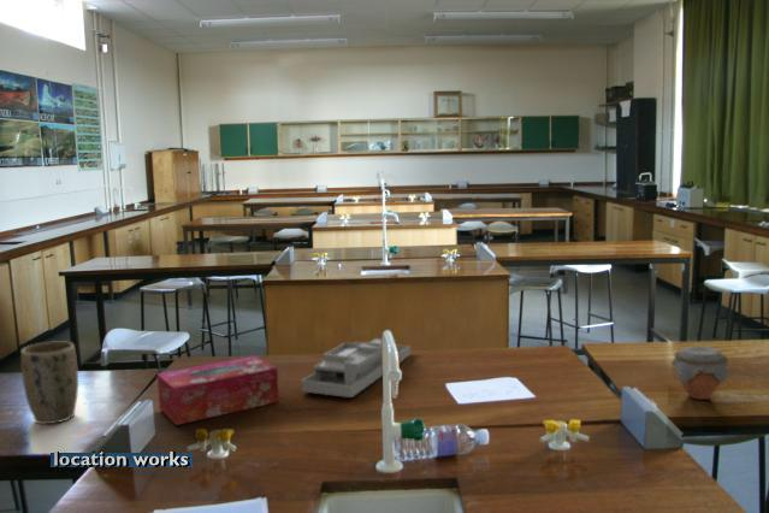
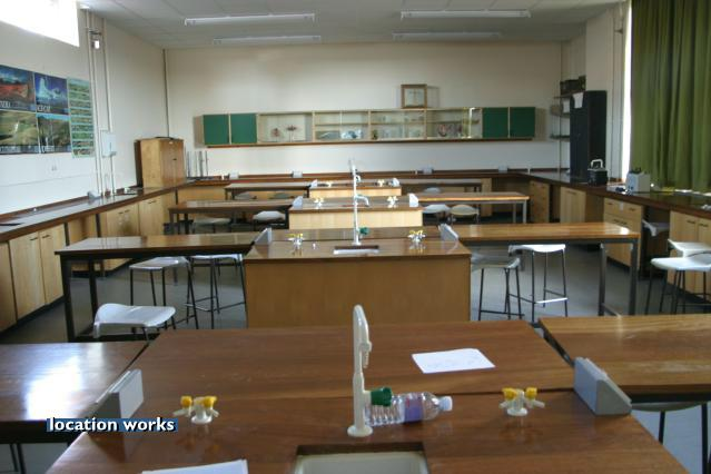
- desk organizer (360, 359)
- jar (699, 372)
- tissue box (218, 388)
- plant pot (51, 382)
